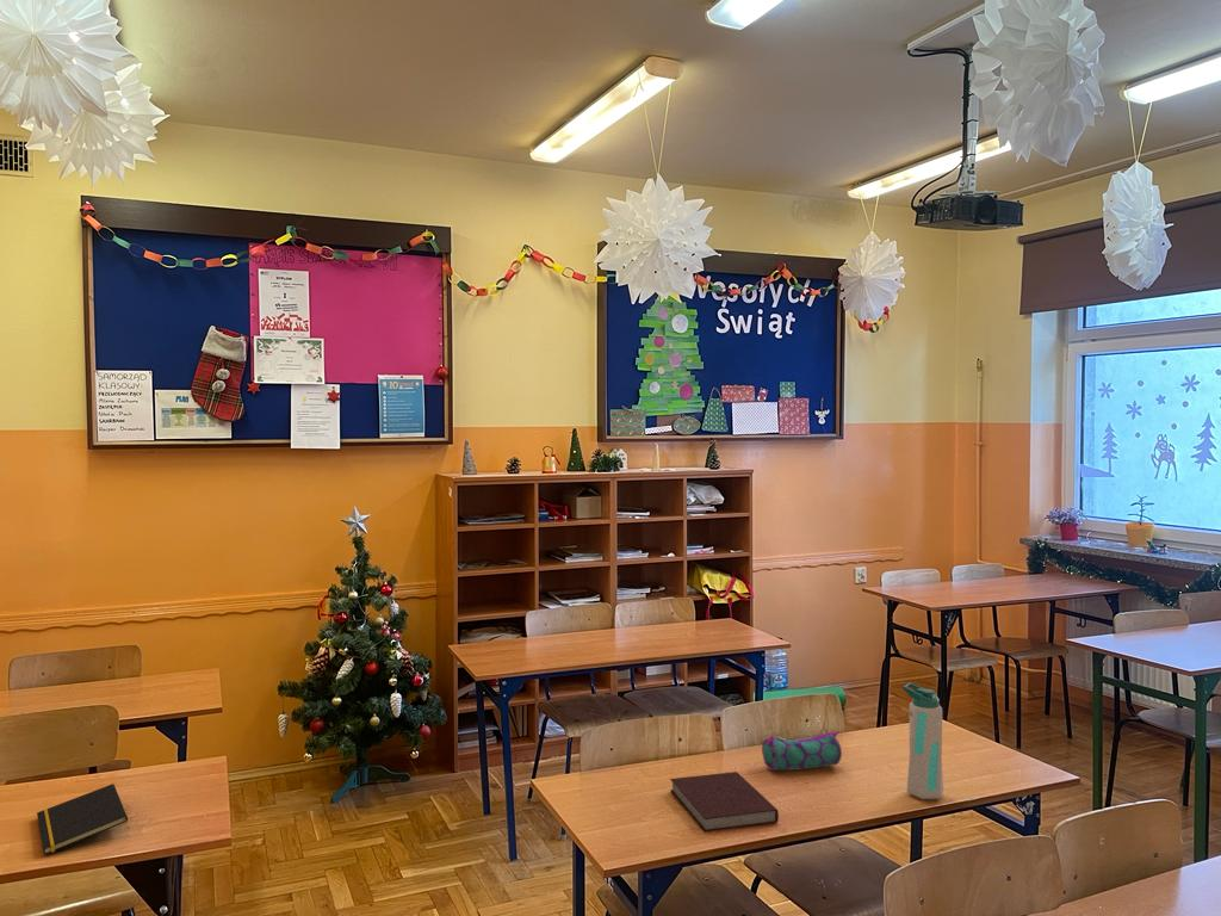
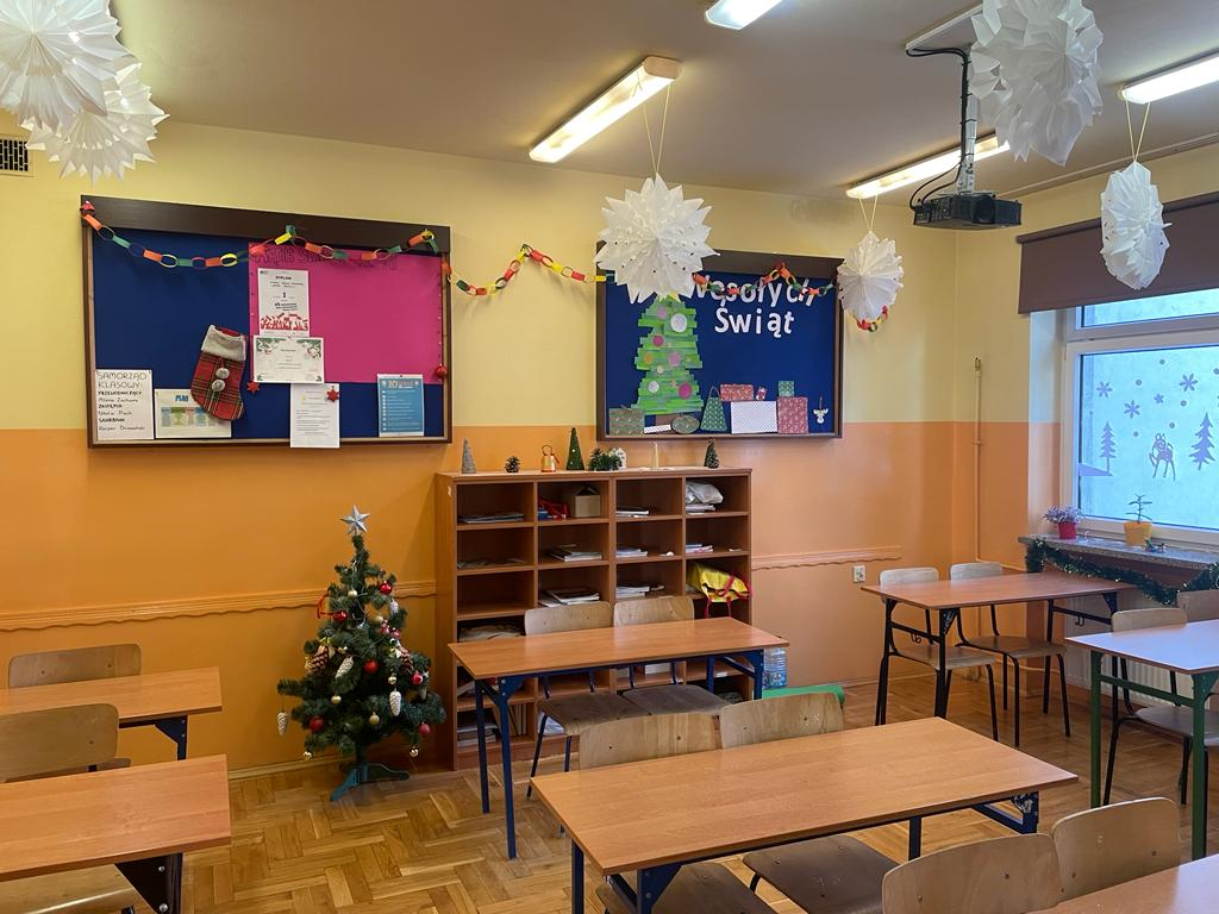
- pencil case (801, 750)
- notebook (721, 799)
- notepad (81, 816)
- water bottle (922, 741)
